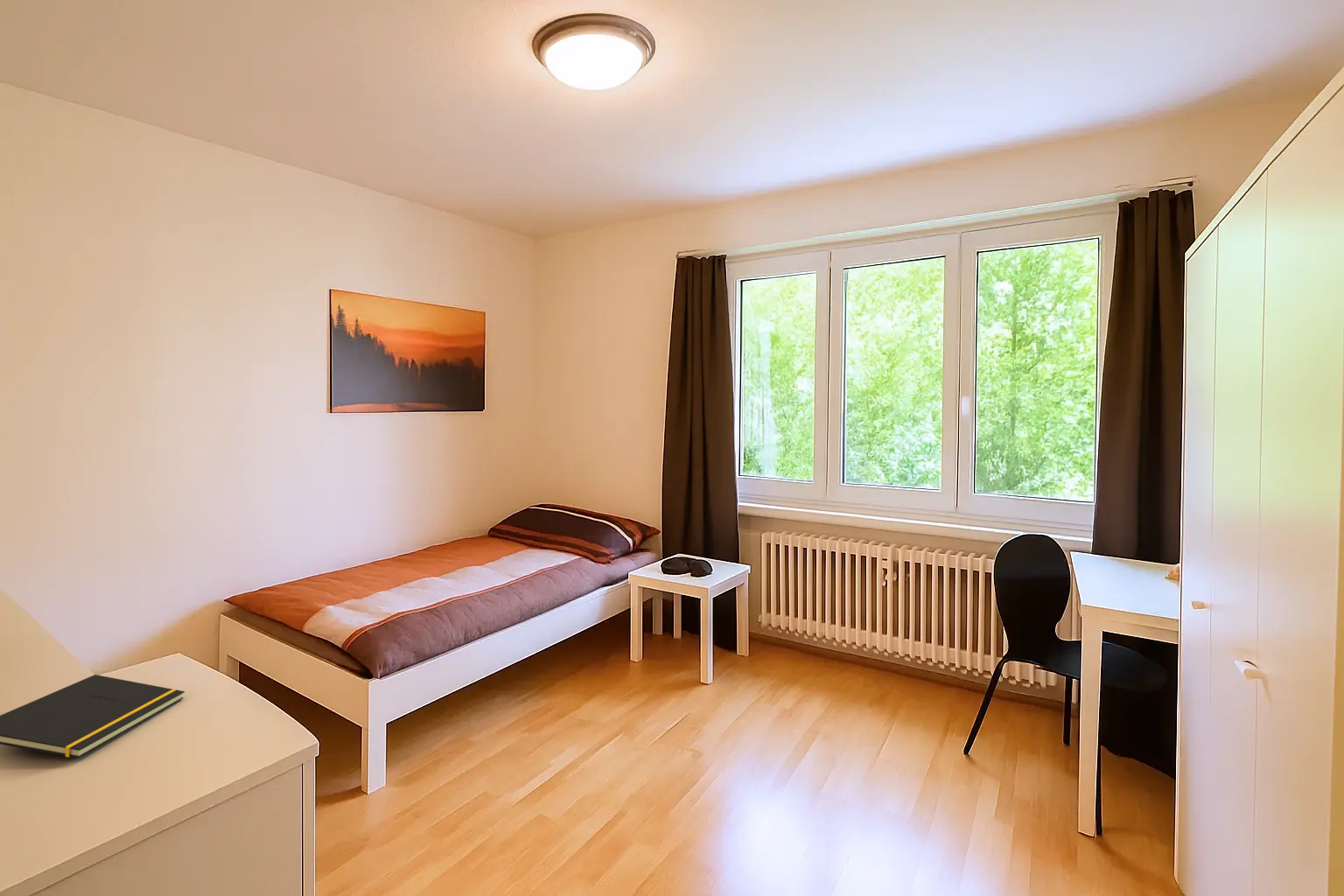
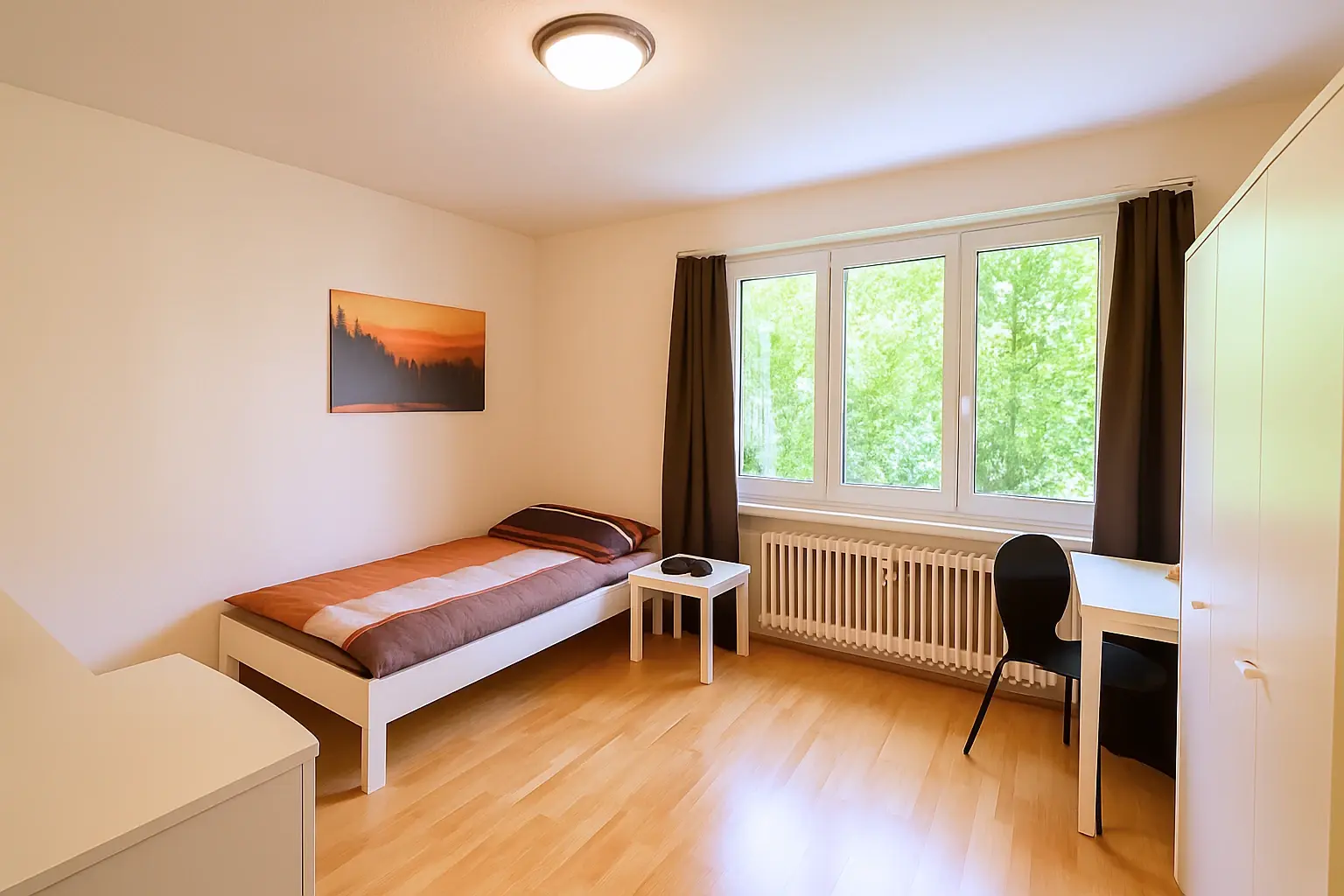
- notepad (87, 711)
